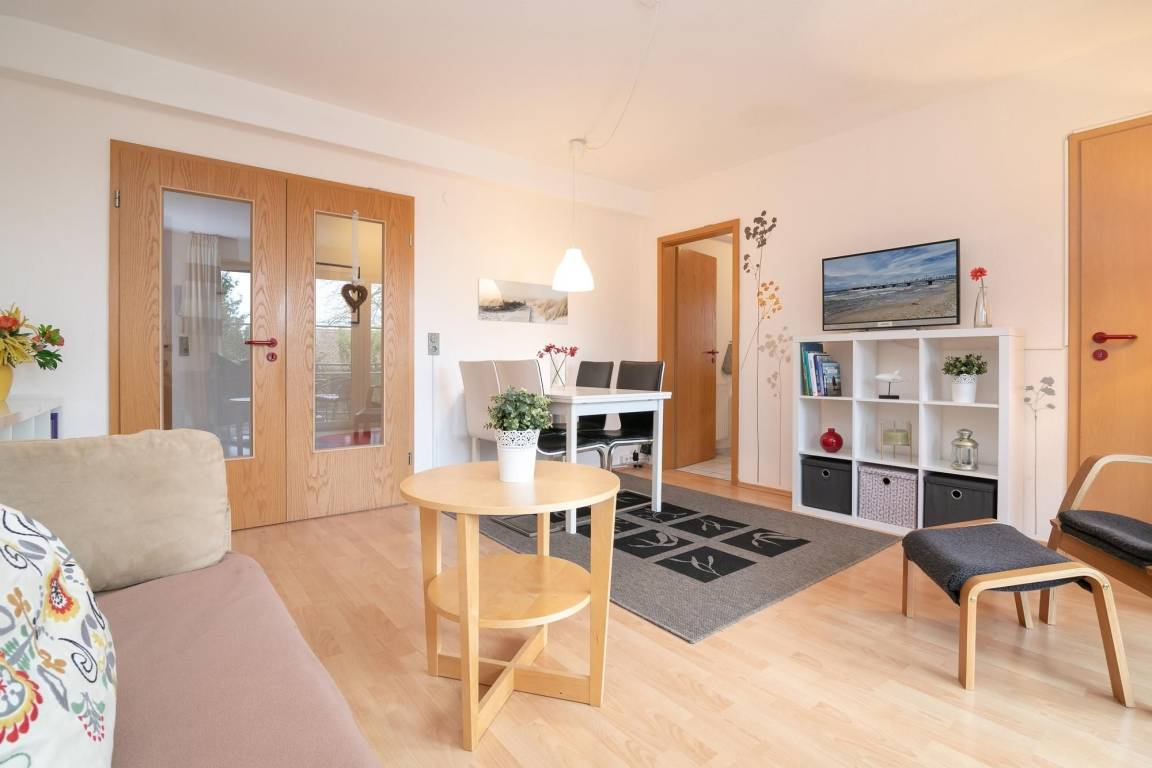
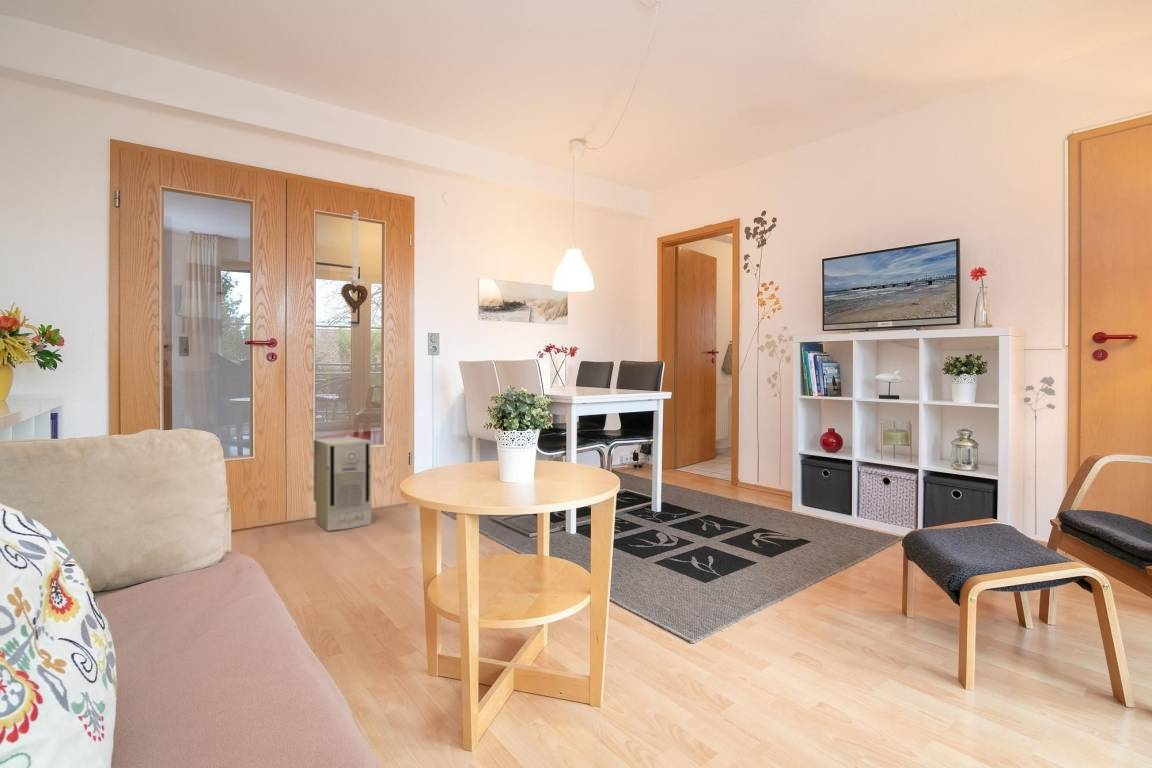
+ air purifier (342, 481)
